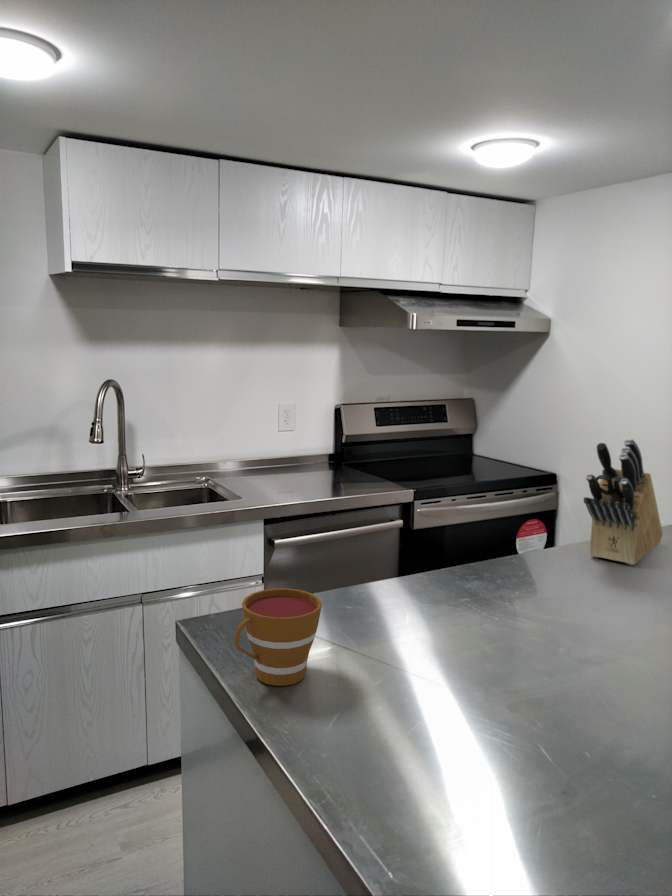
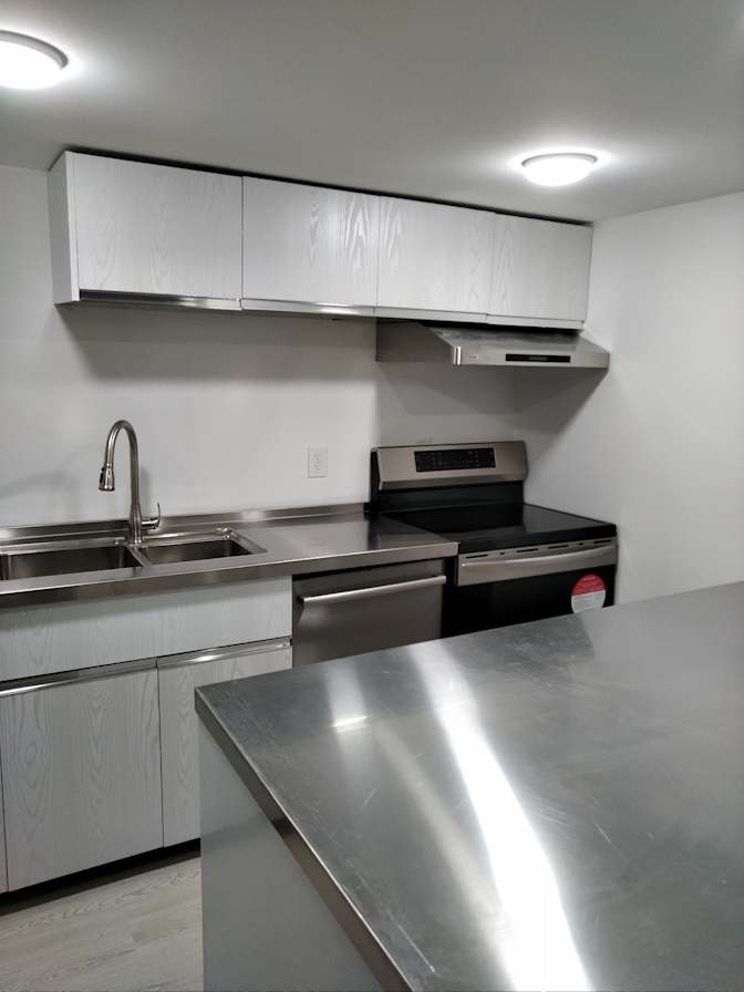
- knife block (626, 494)
- cup (276, 640)
